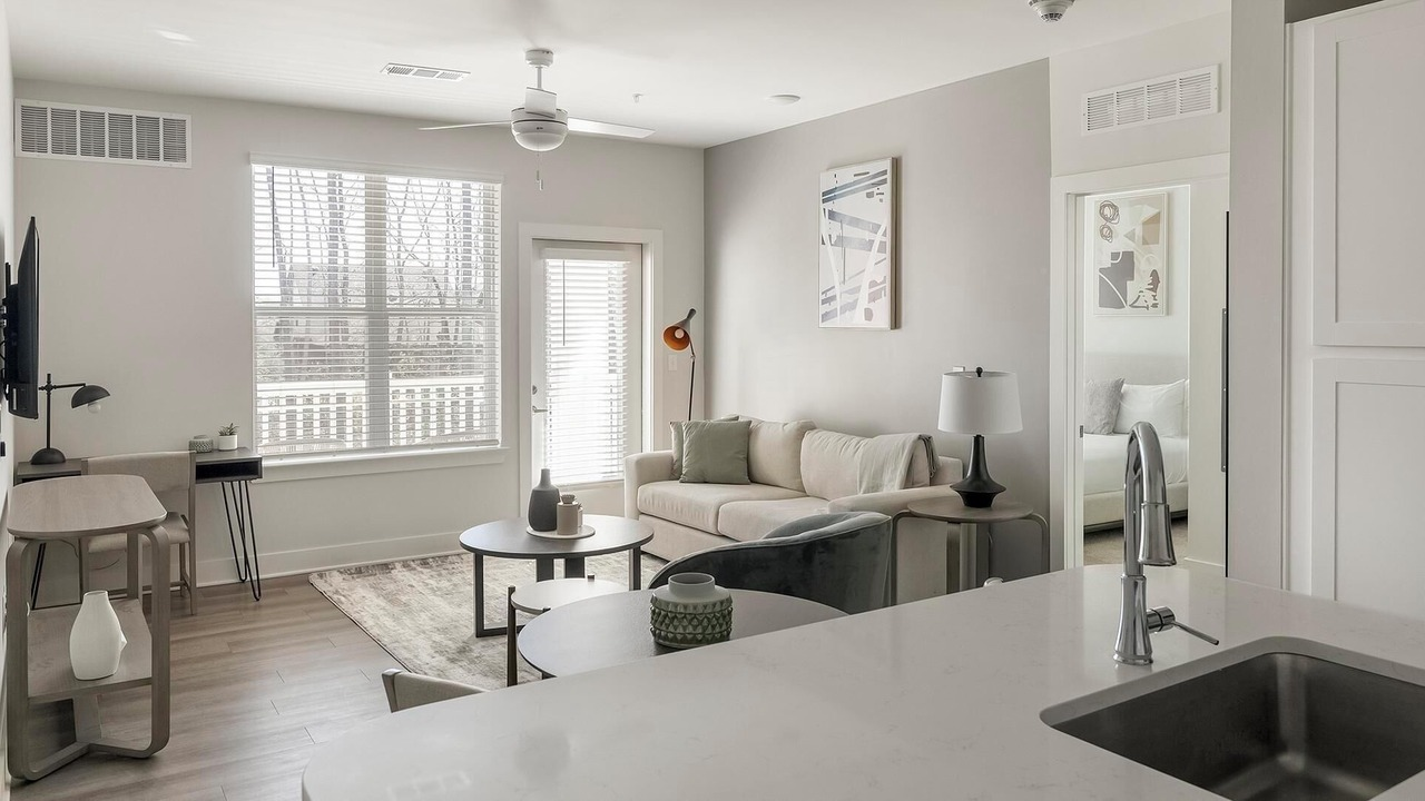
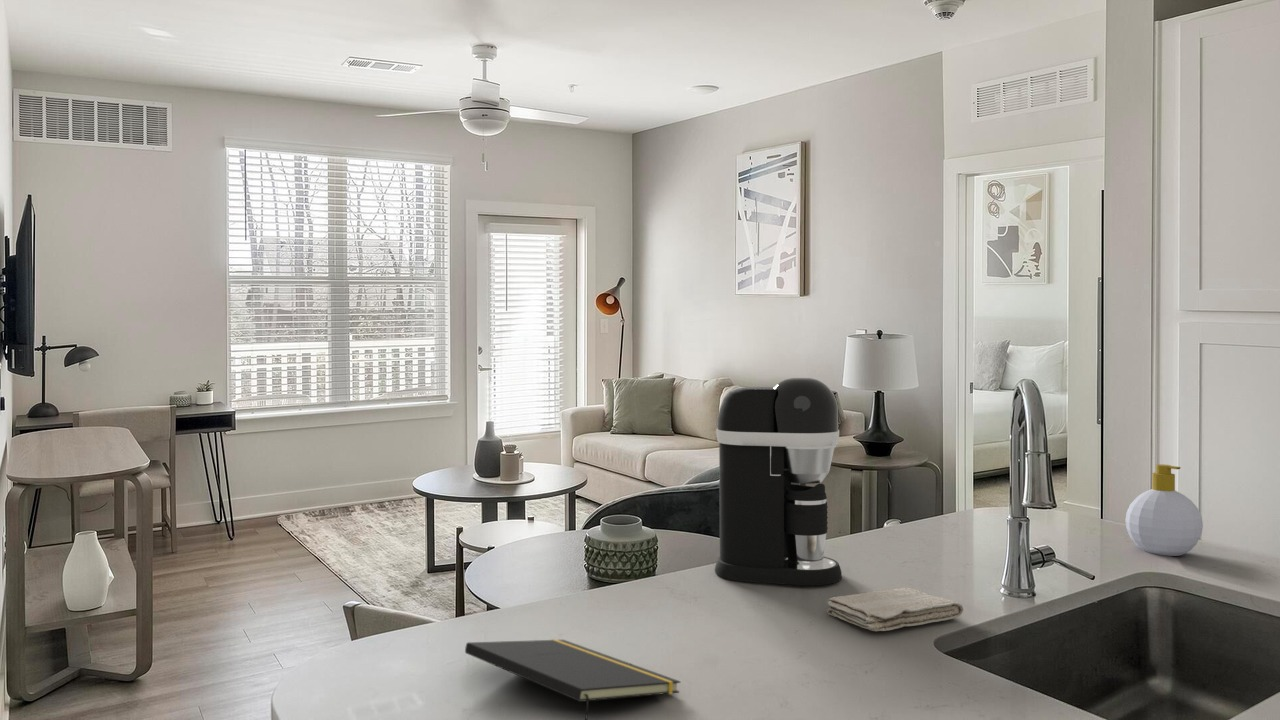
+ soap bottle (1163, 508)
+ washcloth (892, 606)
+ coffee maker (777, 475)
+ notepad (570, 667)
